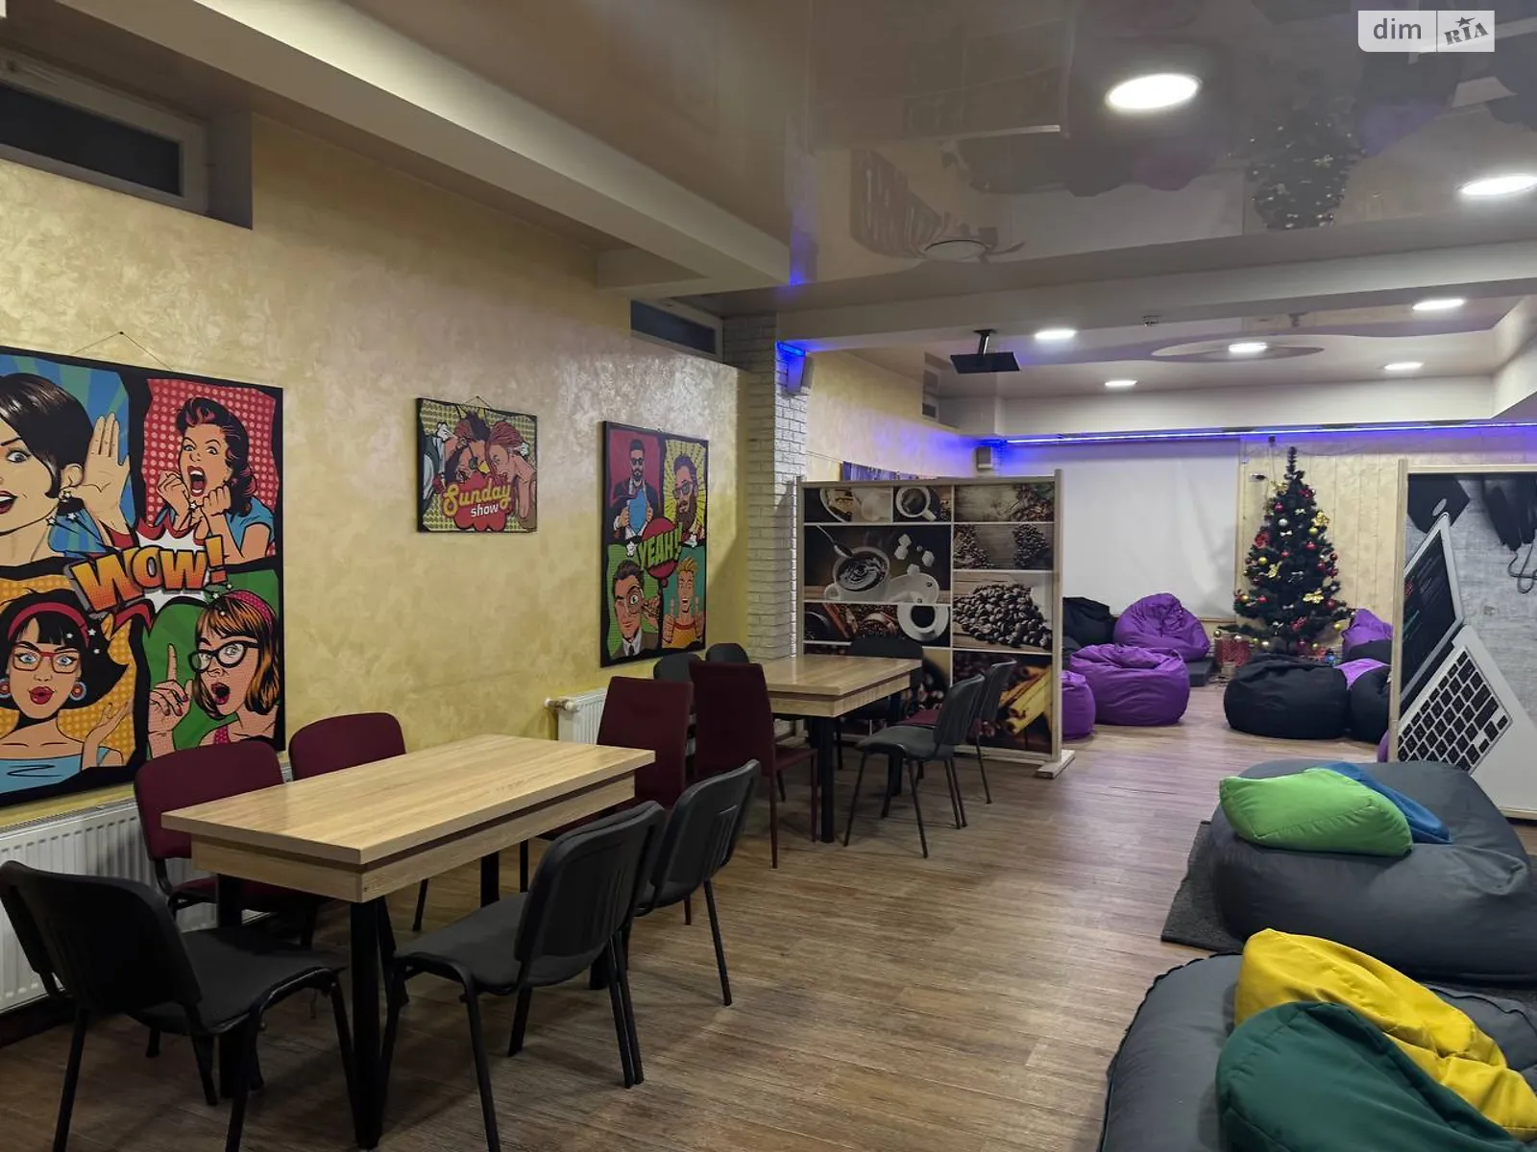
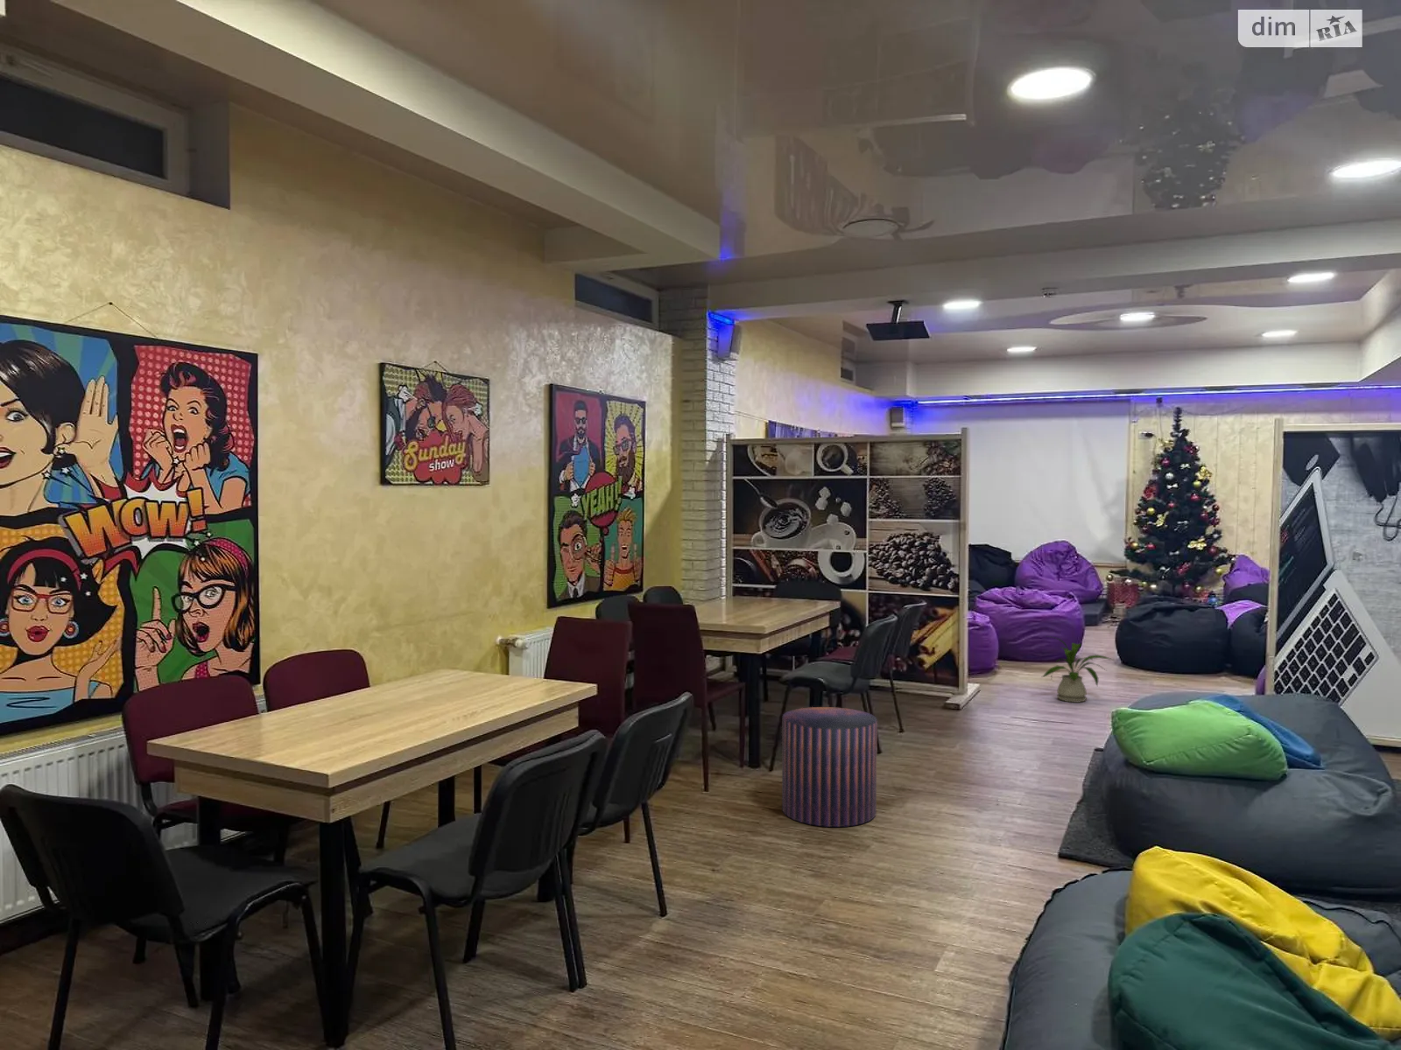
+ house plant (1077, 668)
+ pouf (828, 764)
